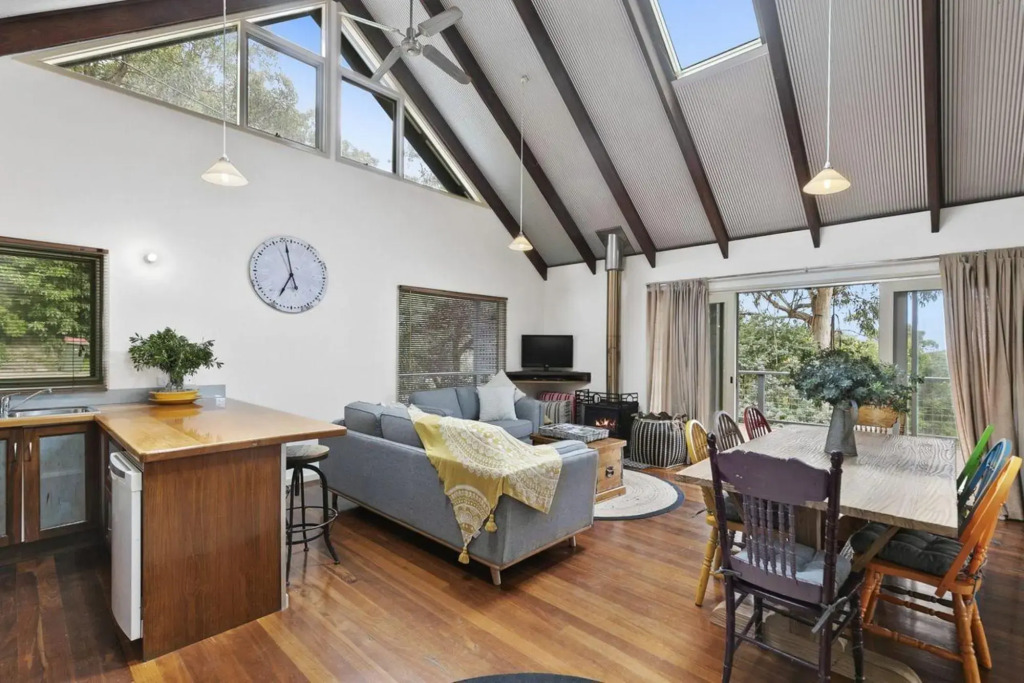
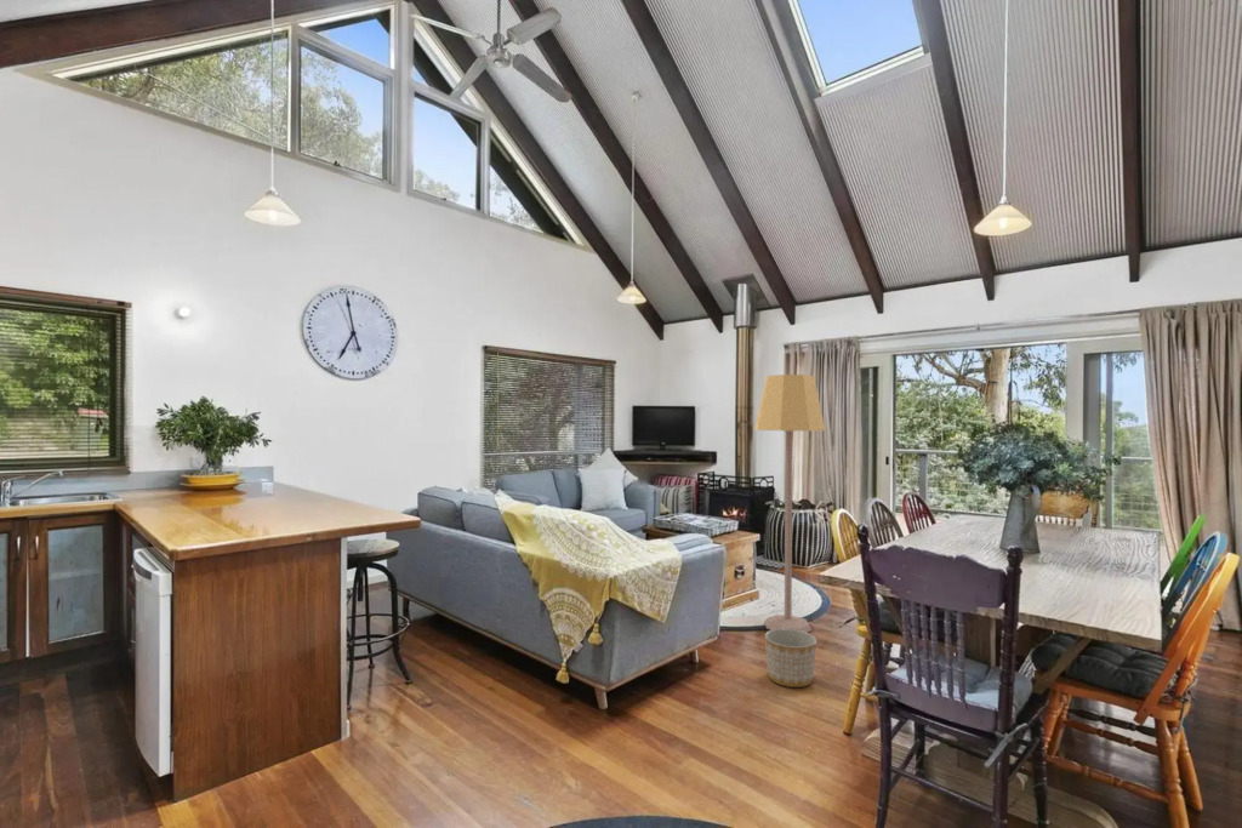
+ lamp (788, 501)
+ planter (790, 657)
